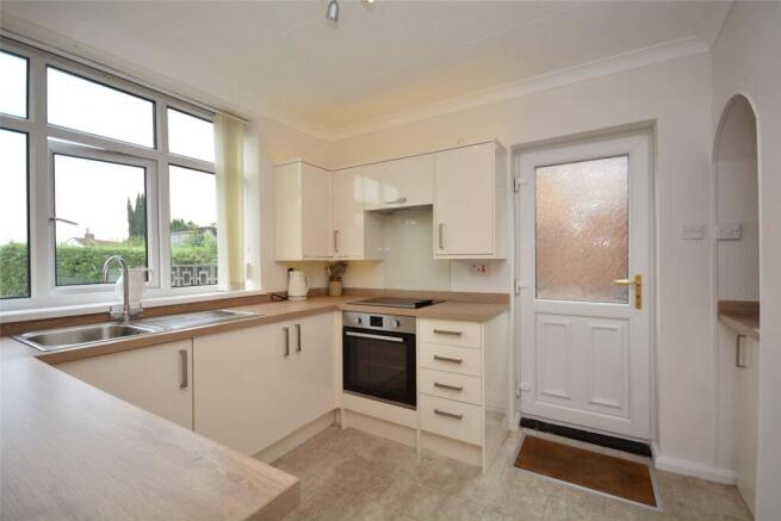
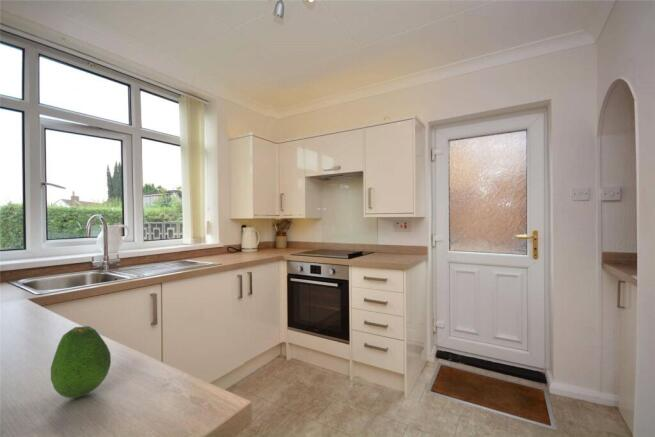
+ fruit (82, 360)
